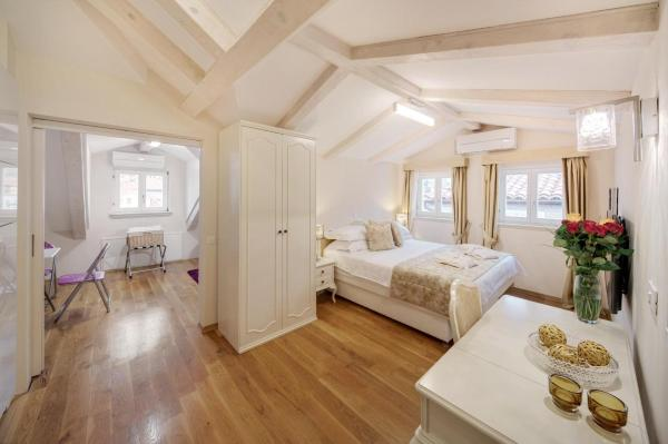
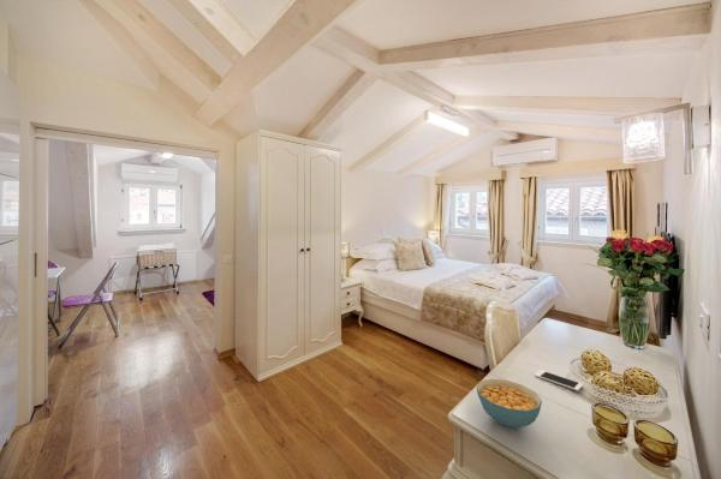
+ cell phone (558, 379)
+ cereal bowl (507, 407)
